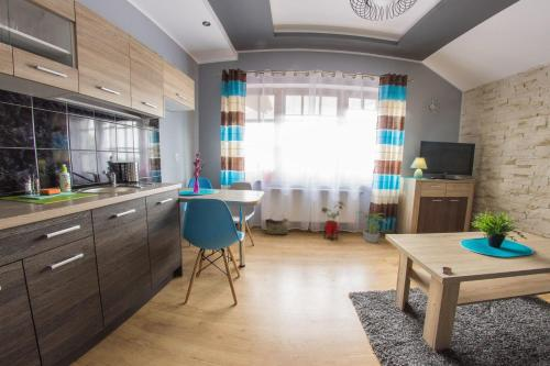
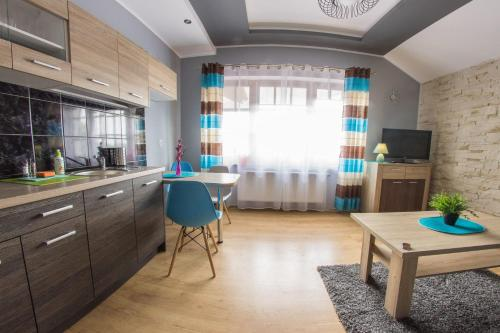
- potted plant (371, 226)
- house plant (333, 220)
- basket (276, 223)
